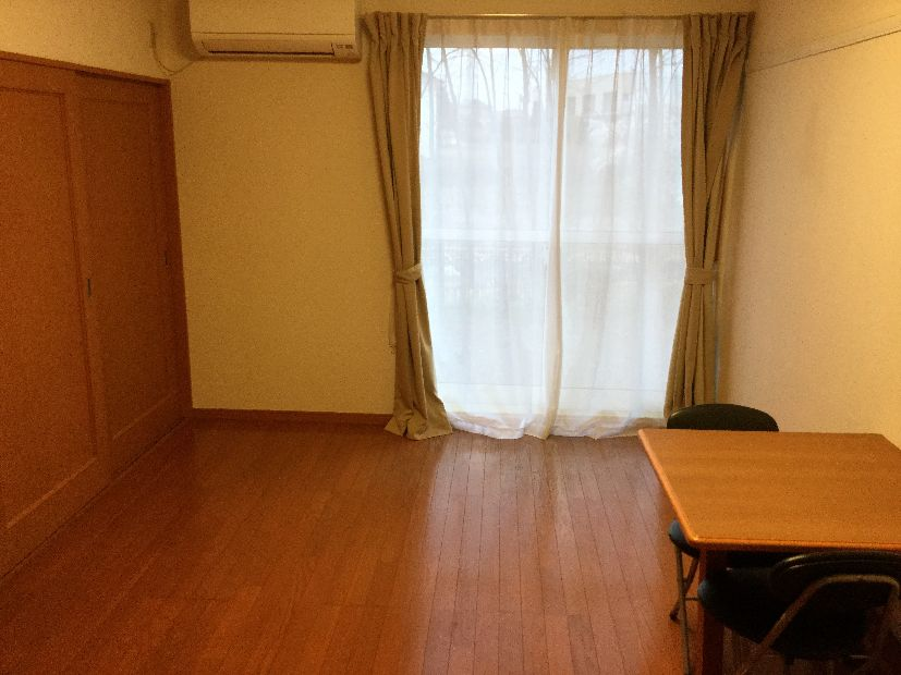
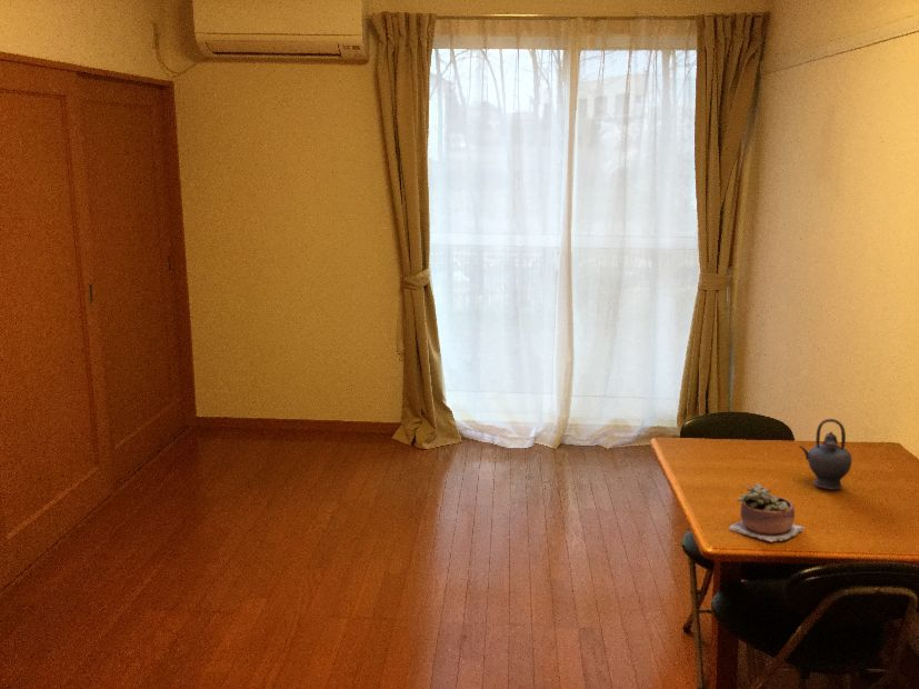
+ teapot (825, 451)
+ succulent plant (767, 507)
